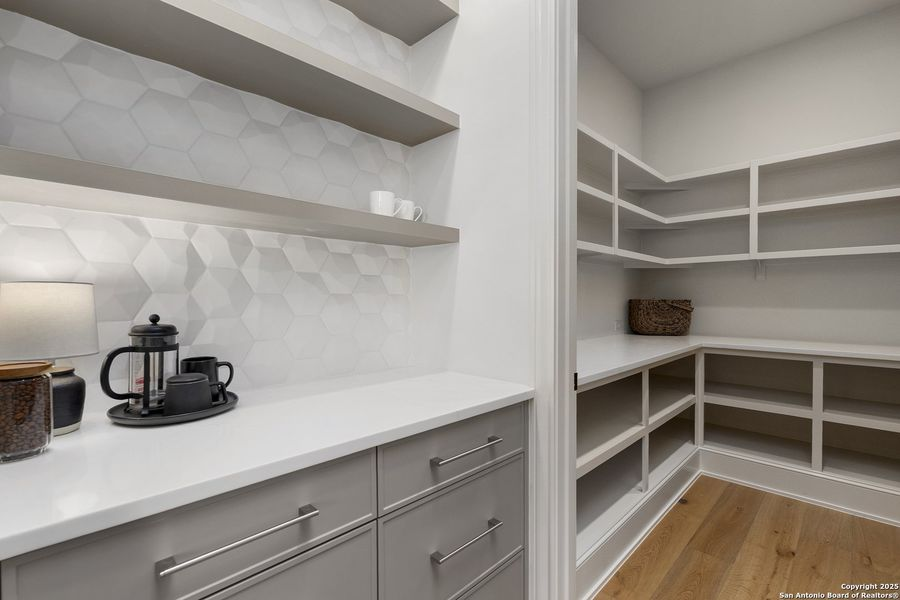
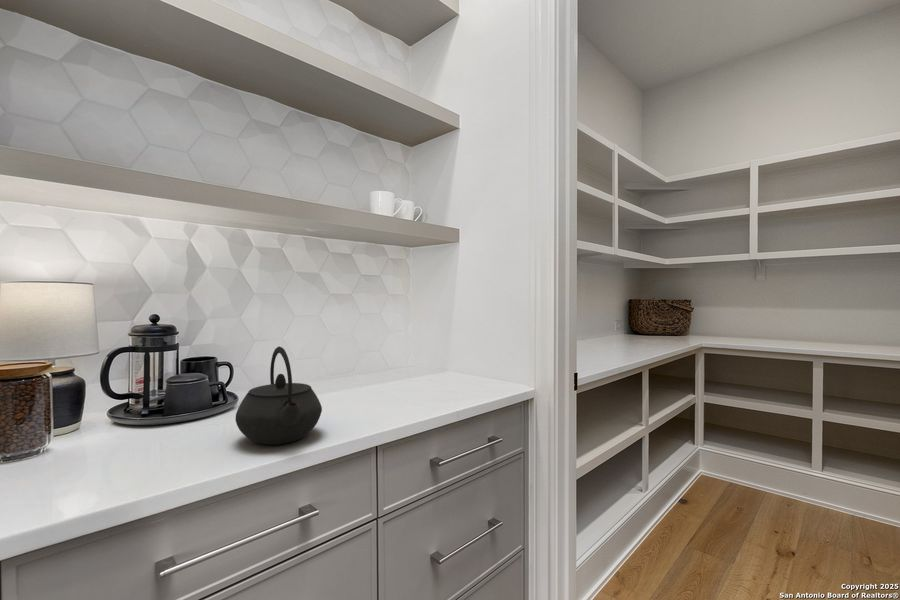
+ kettle (281, 392)
